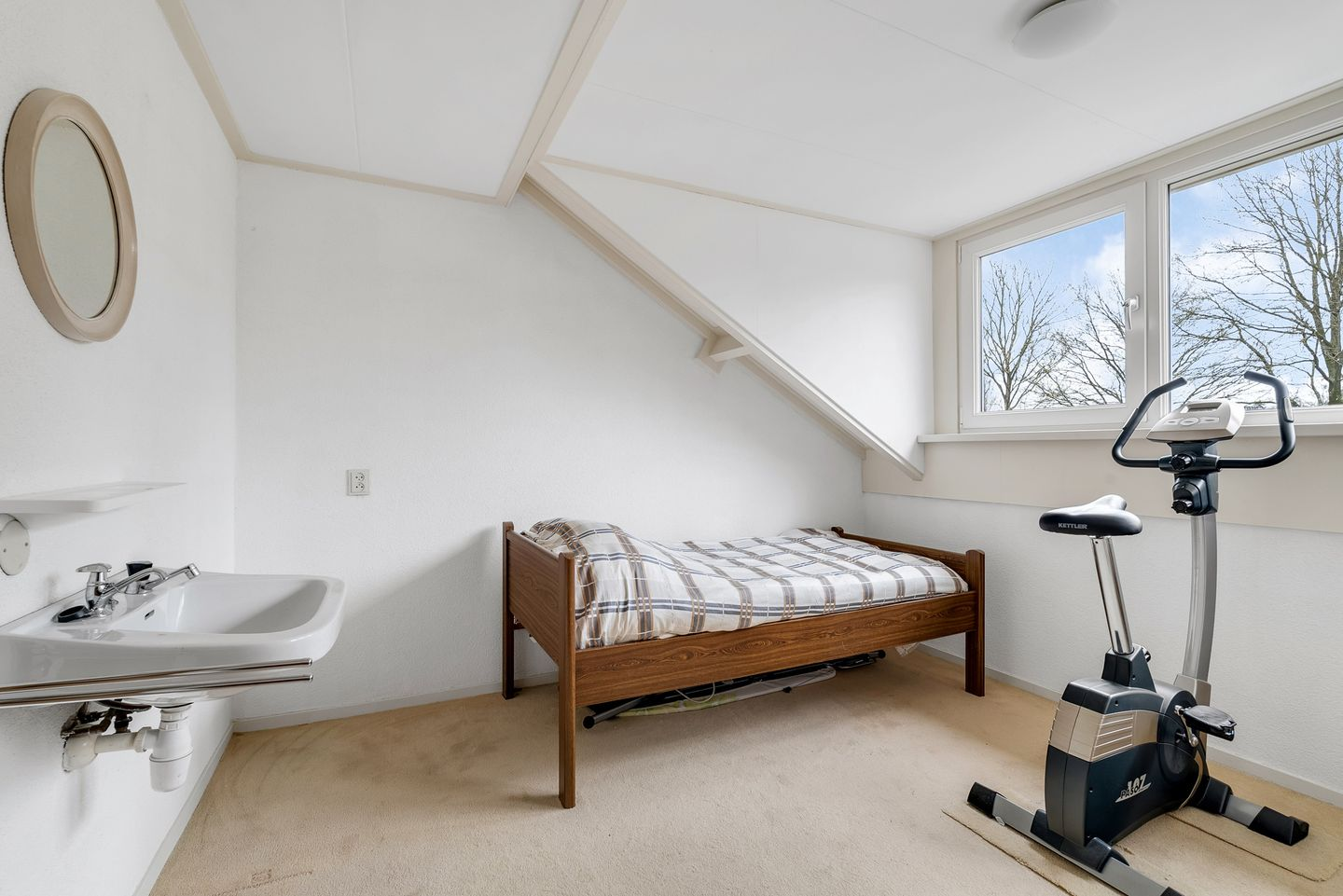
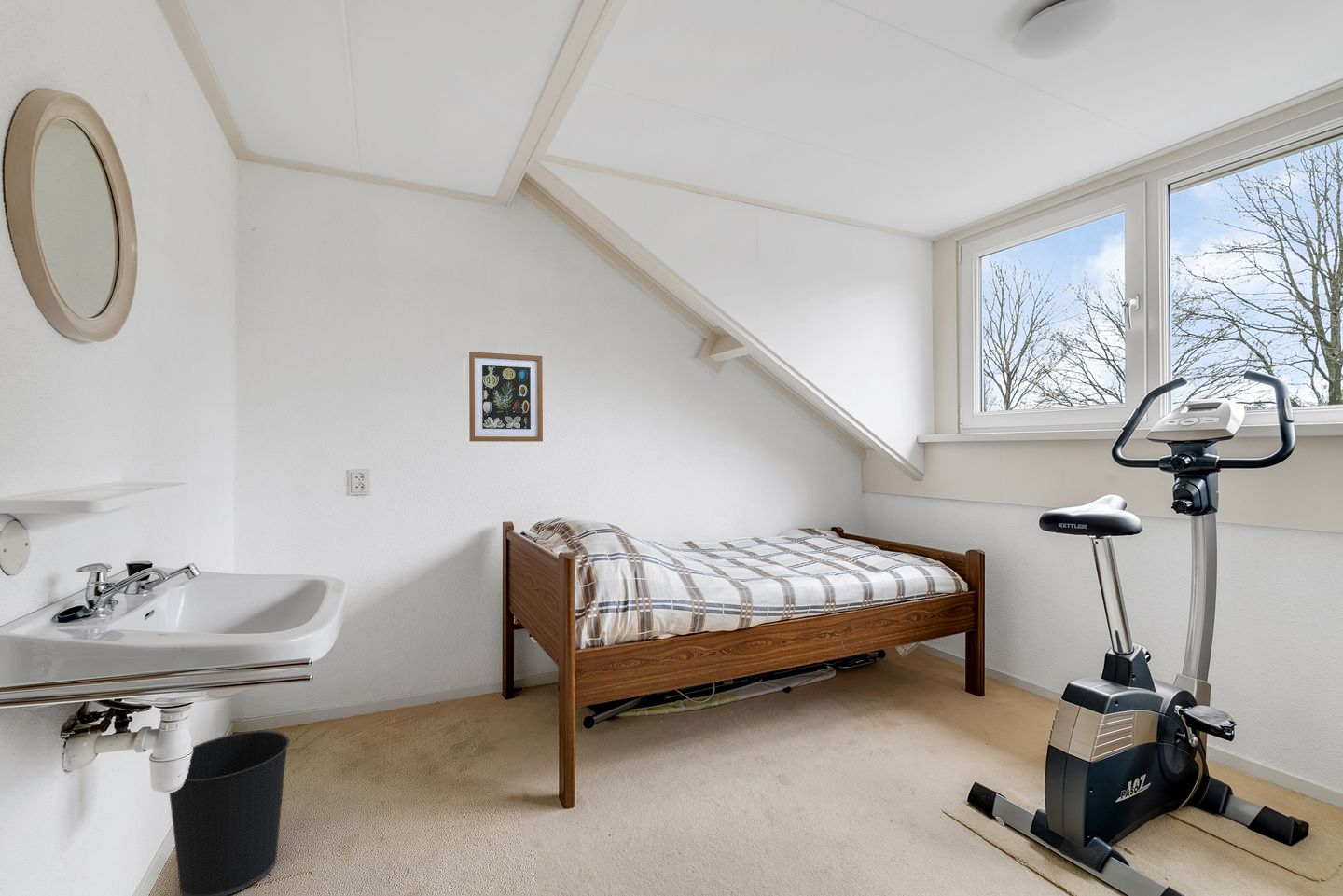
+ wall art (506, 397)
+ wastebasket (229, 812)
